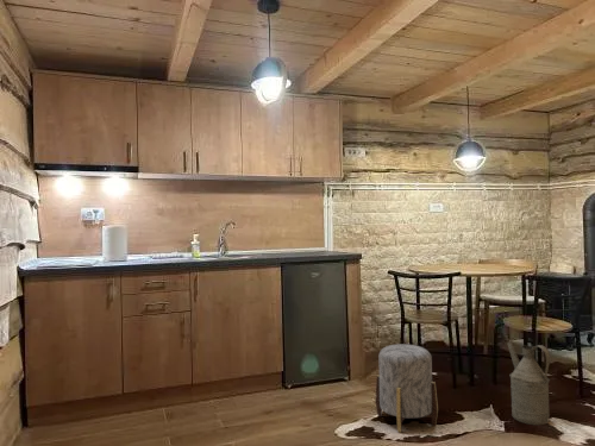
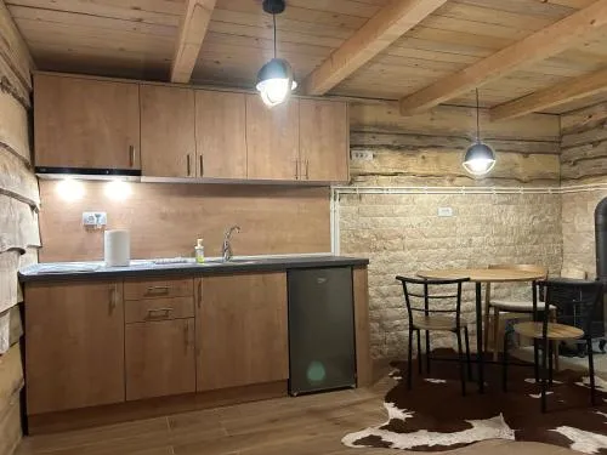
- watering can (526, 379)
- stool (405, 383)
